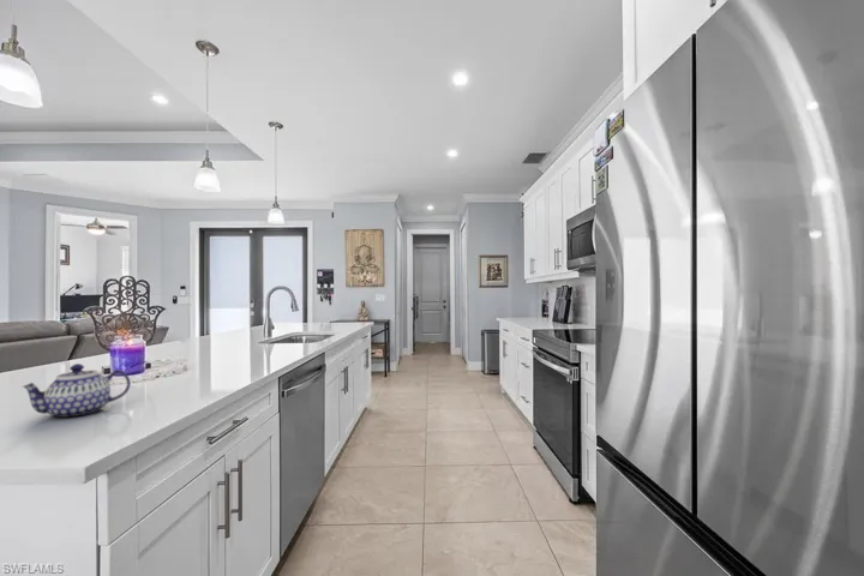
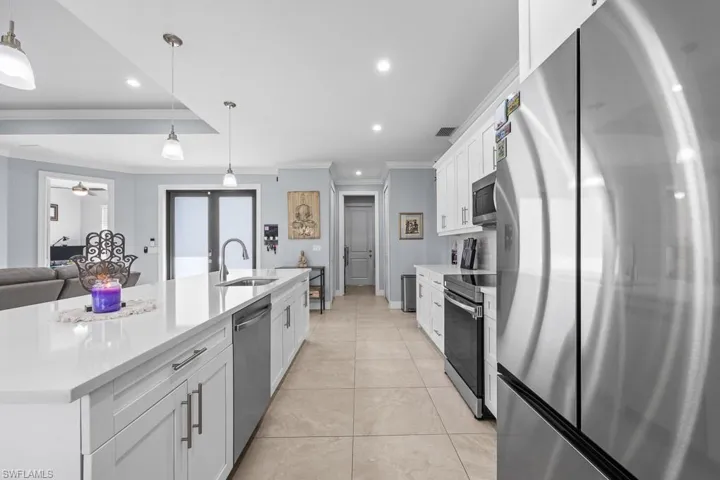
- teapot (79, 388)
